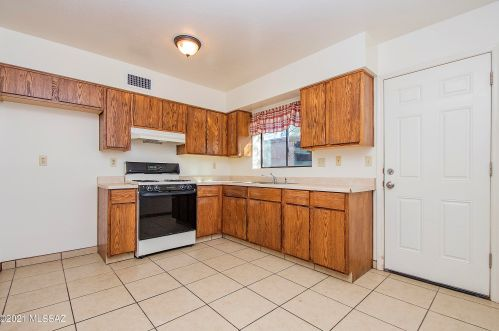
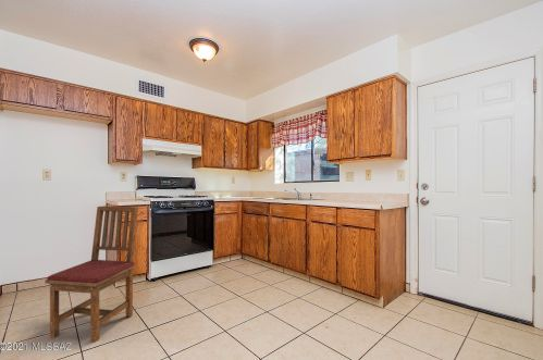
+ dining chair (97, 265)
